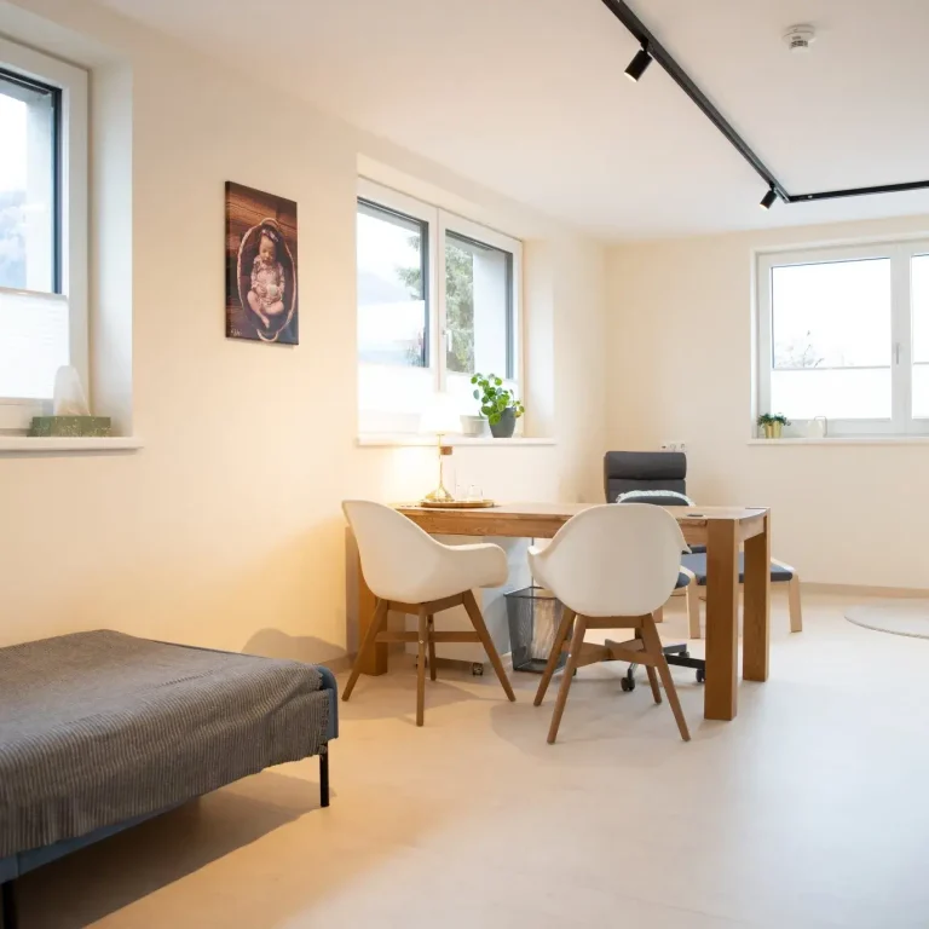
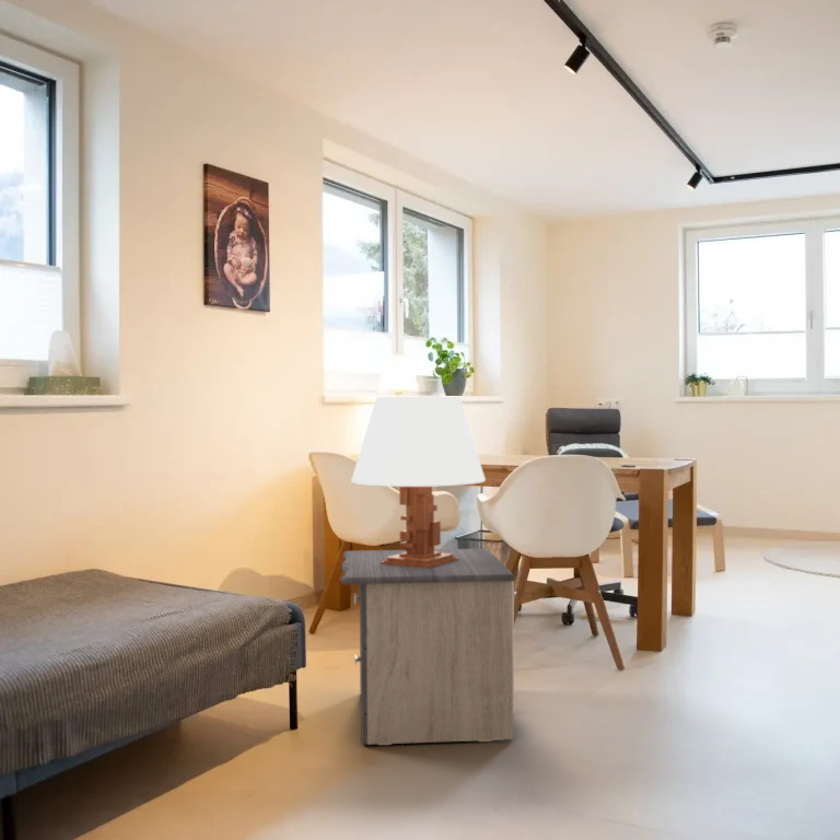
+ nightstand (422, 638)
+ table lamp (418, 478)
